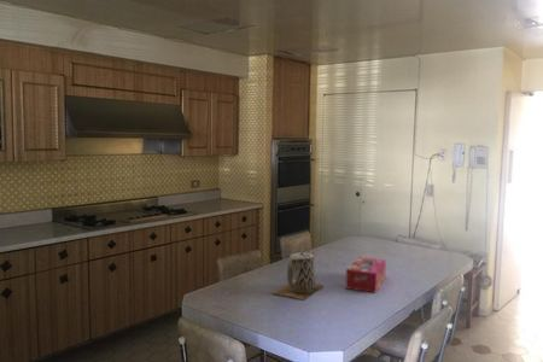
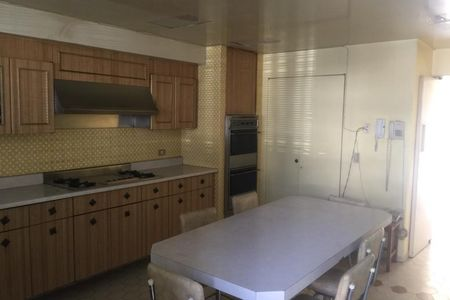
- teapot (298, 268)
- tissue box (366, 273)
